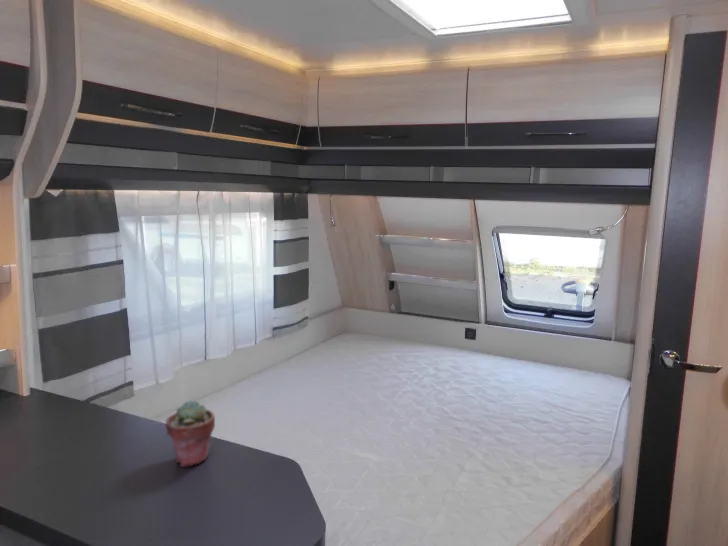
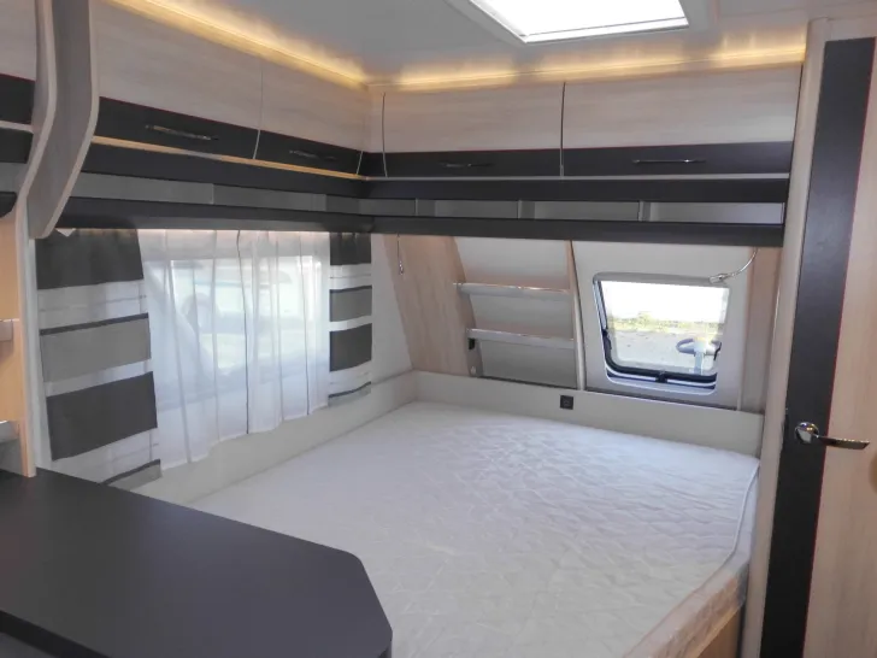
- potted succulent (191, 429)
